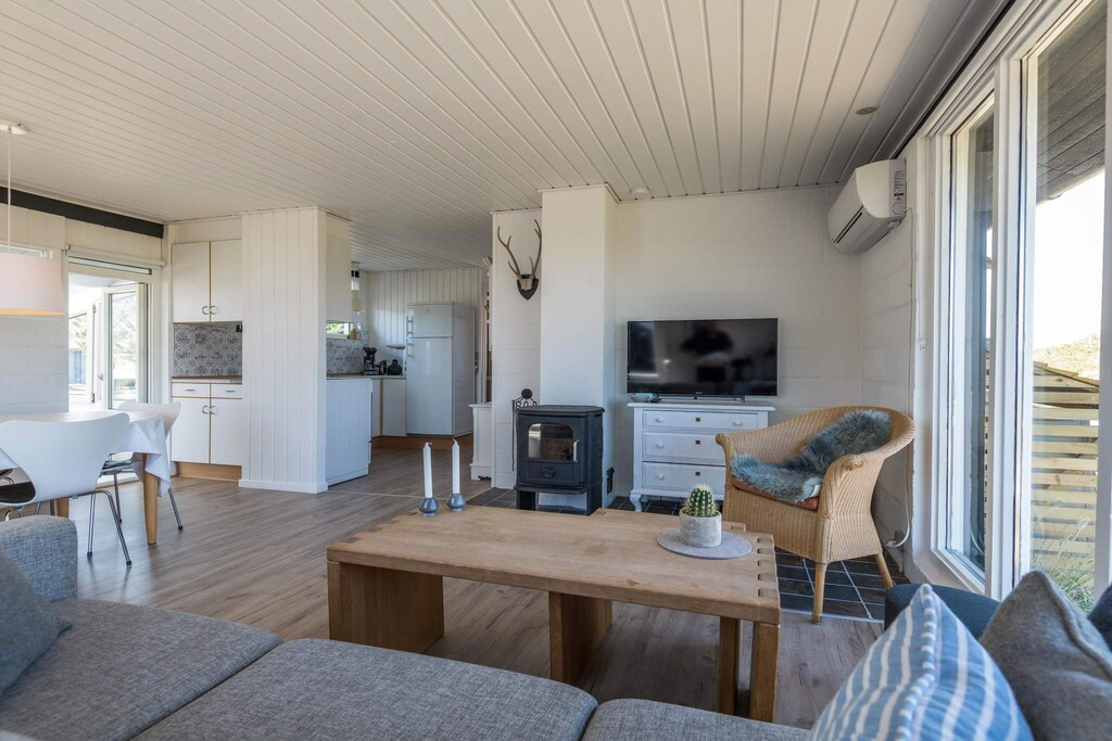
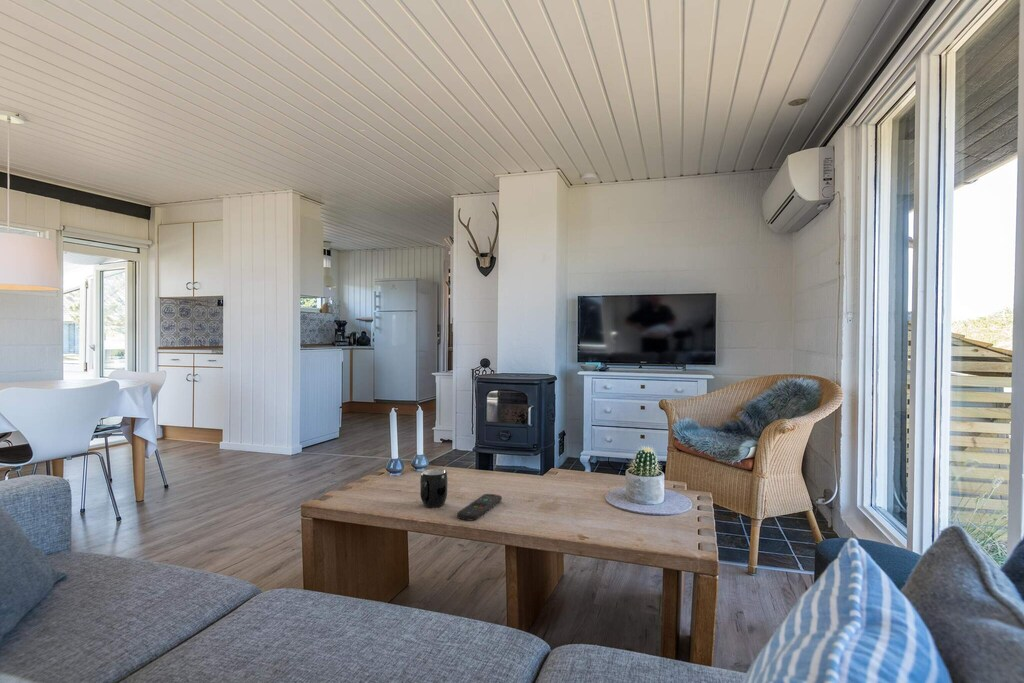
+ remote control (480, 506)
+ mug (431, 489)
